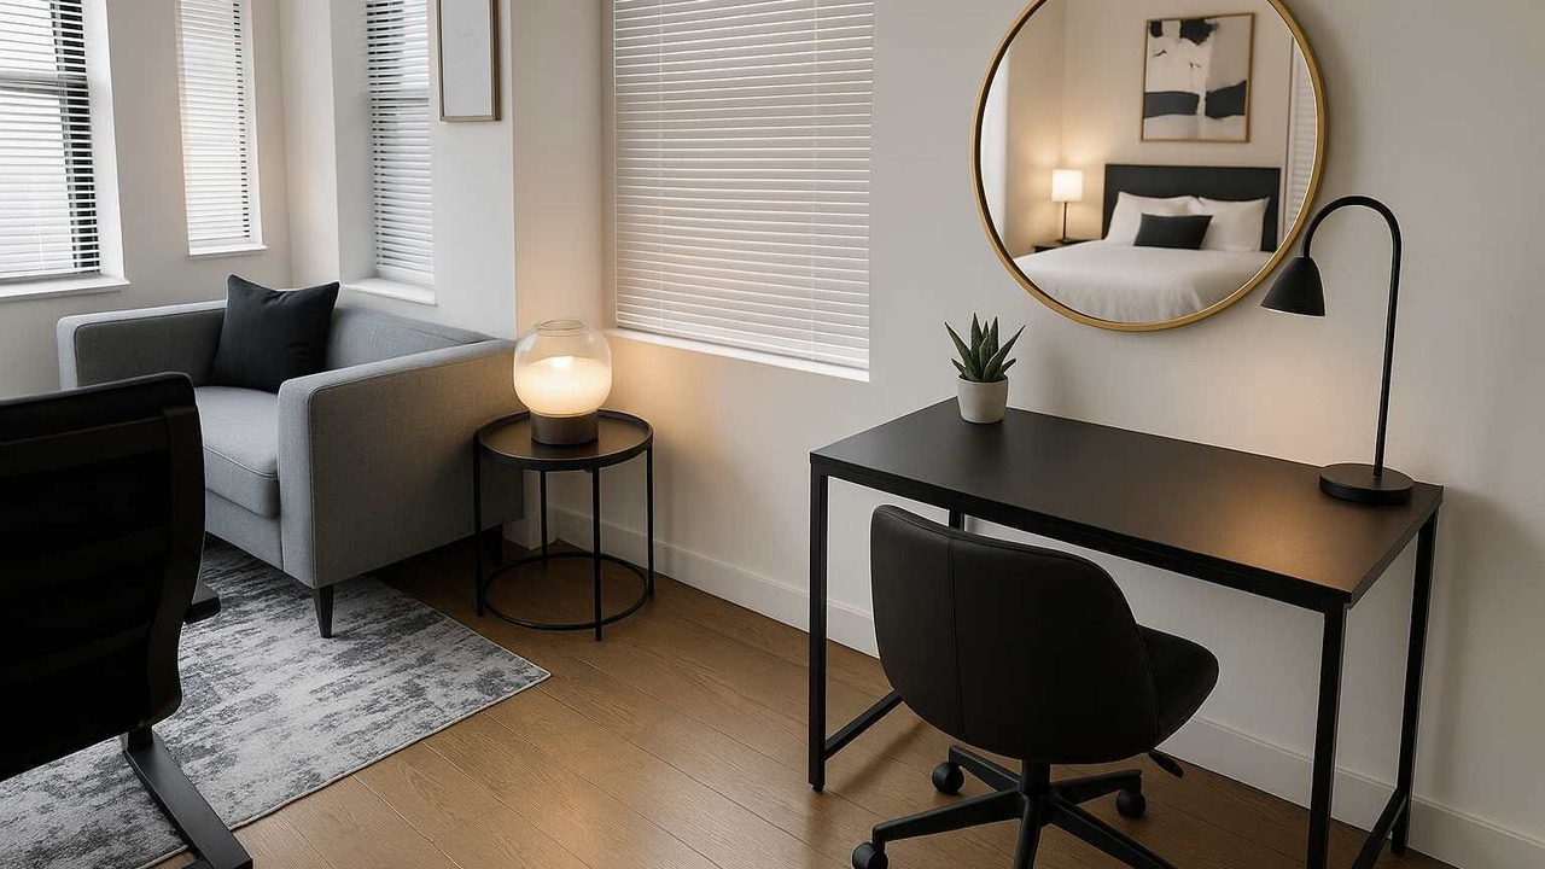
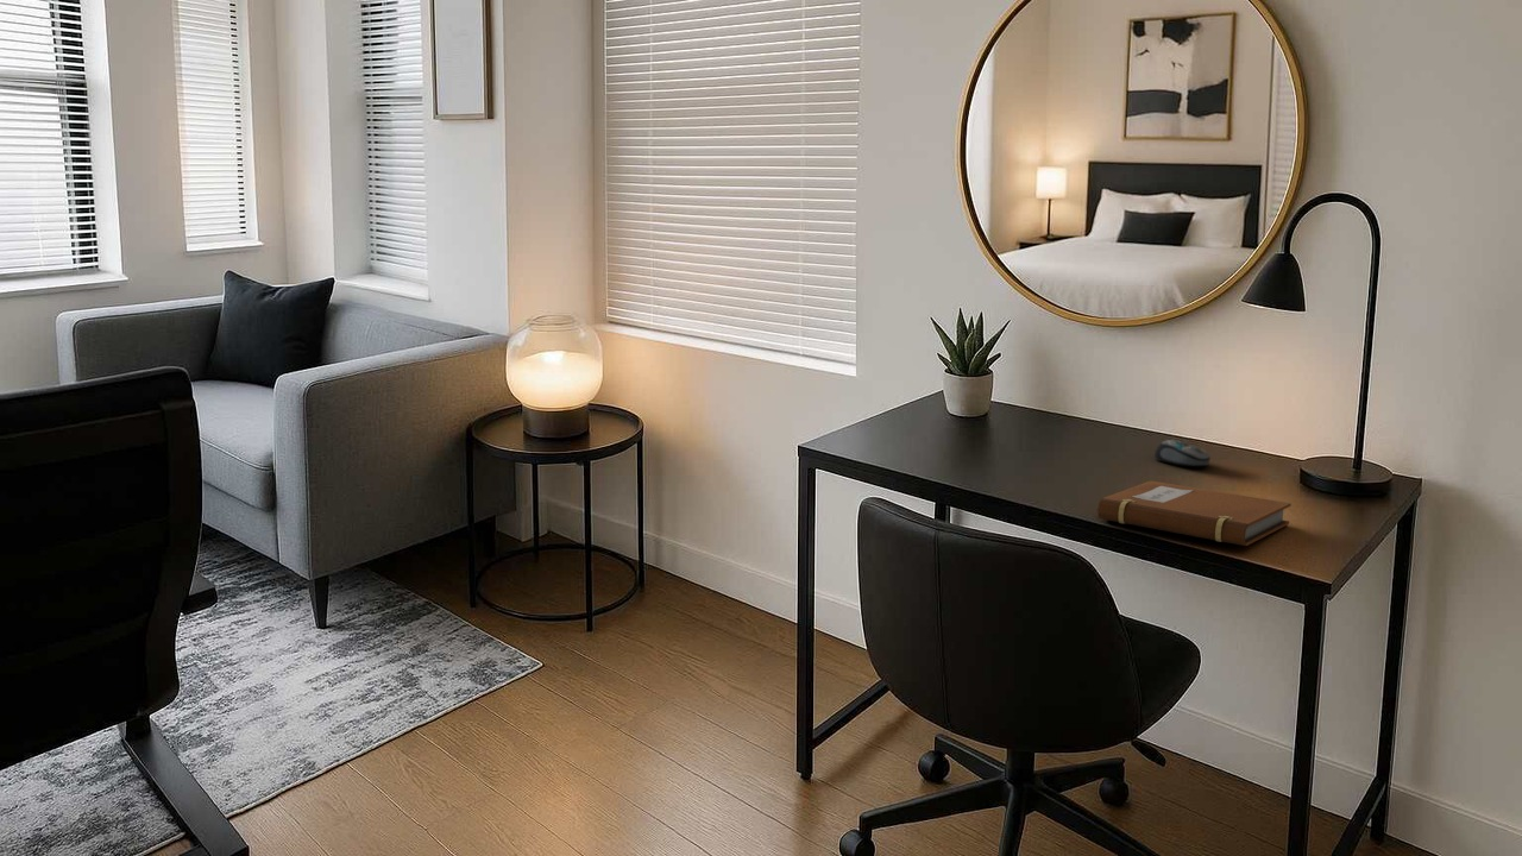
+ computer mouse (1182, 452)
+ notebook (1189, 510)
